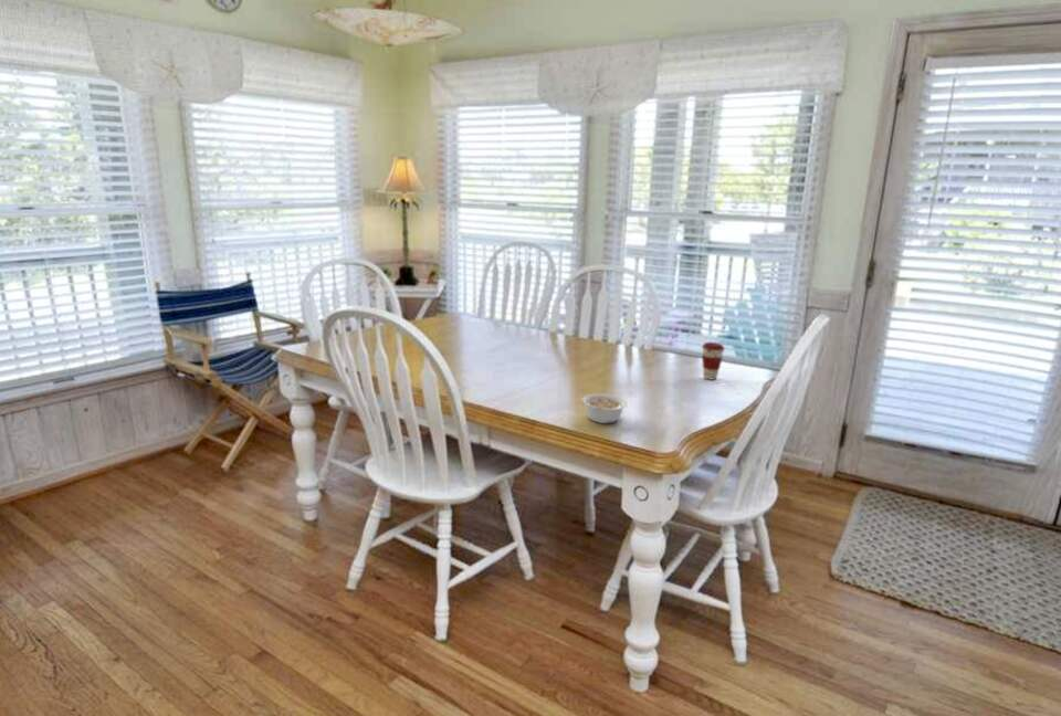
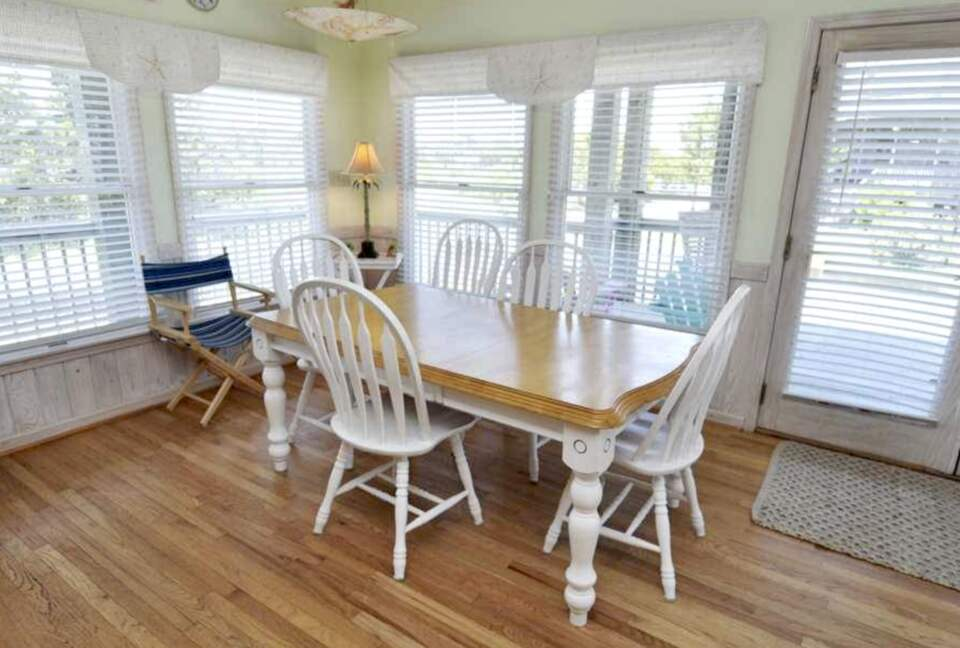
- coffee cup (712, 360)
- legume (605, 408)
